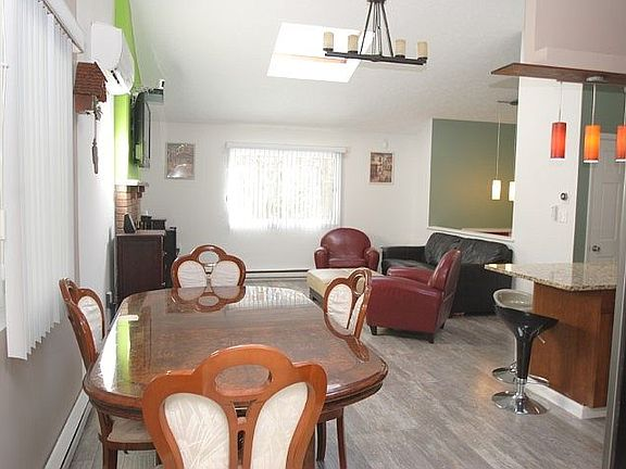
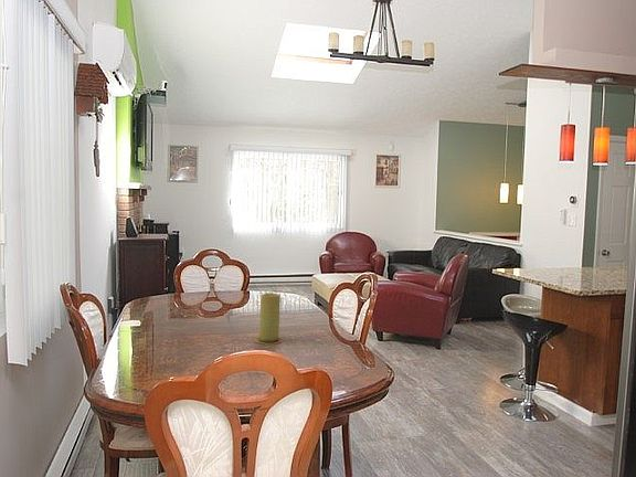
+ candle (268, 317)
